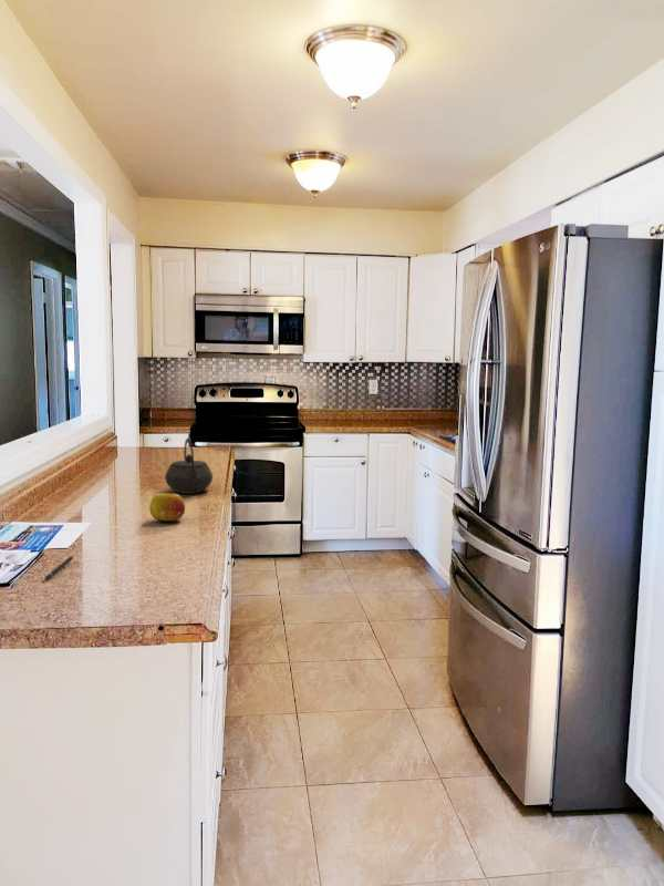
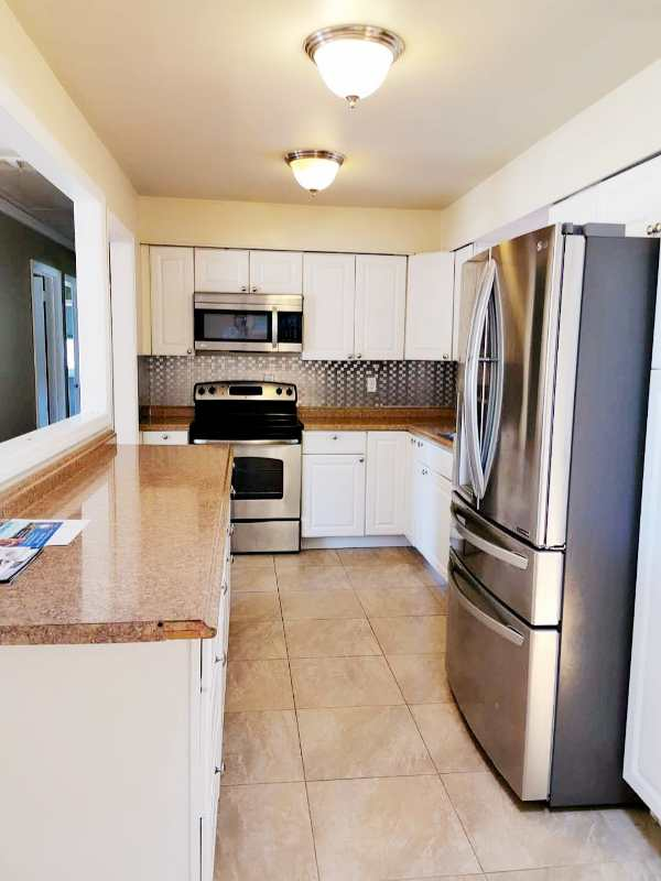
- kettle (189, 465)
- pen (59, 568)
- fruit (167, 507)
